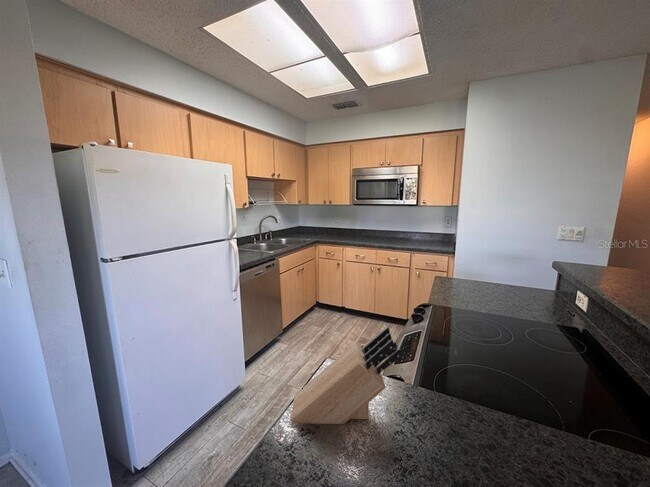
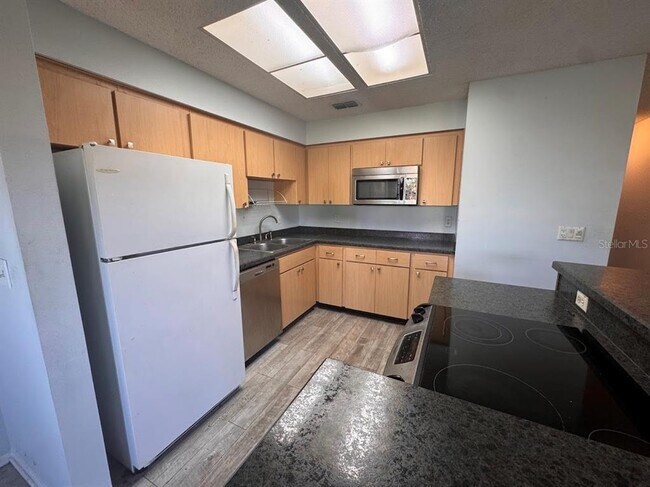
- knife block (344, 372)
